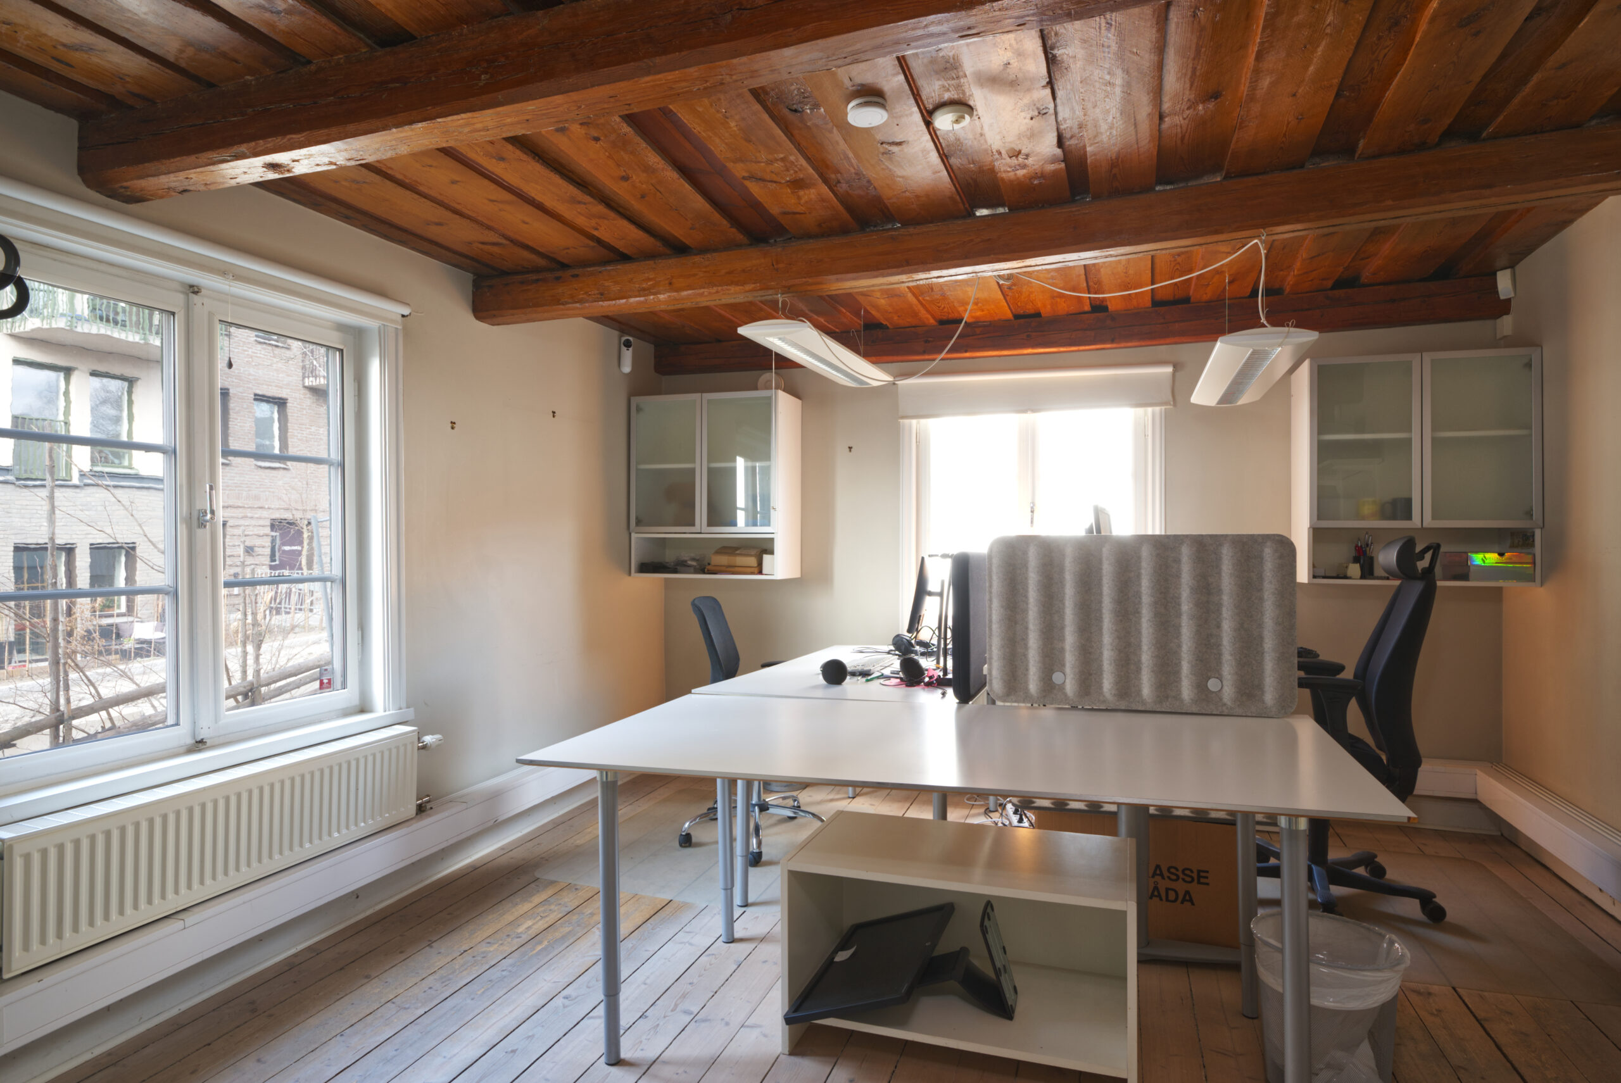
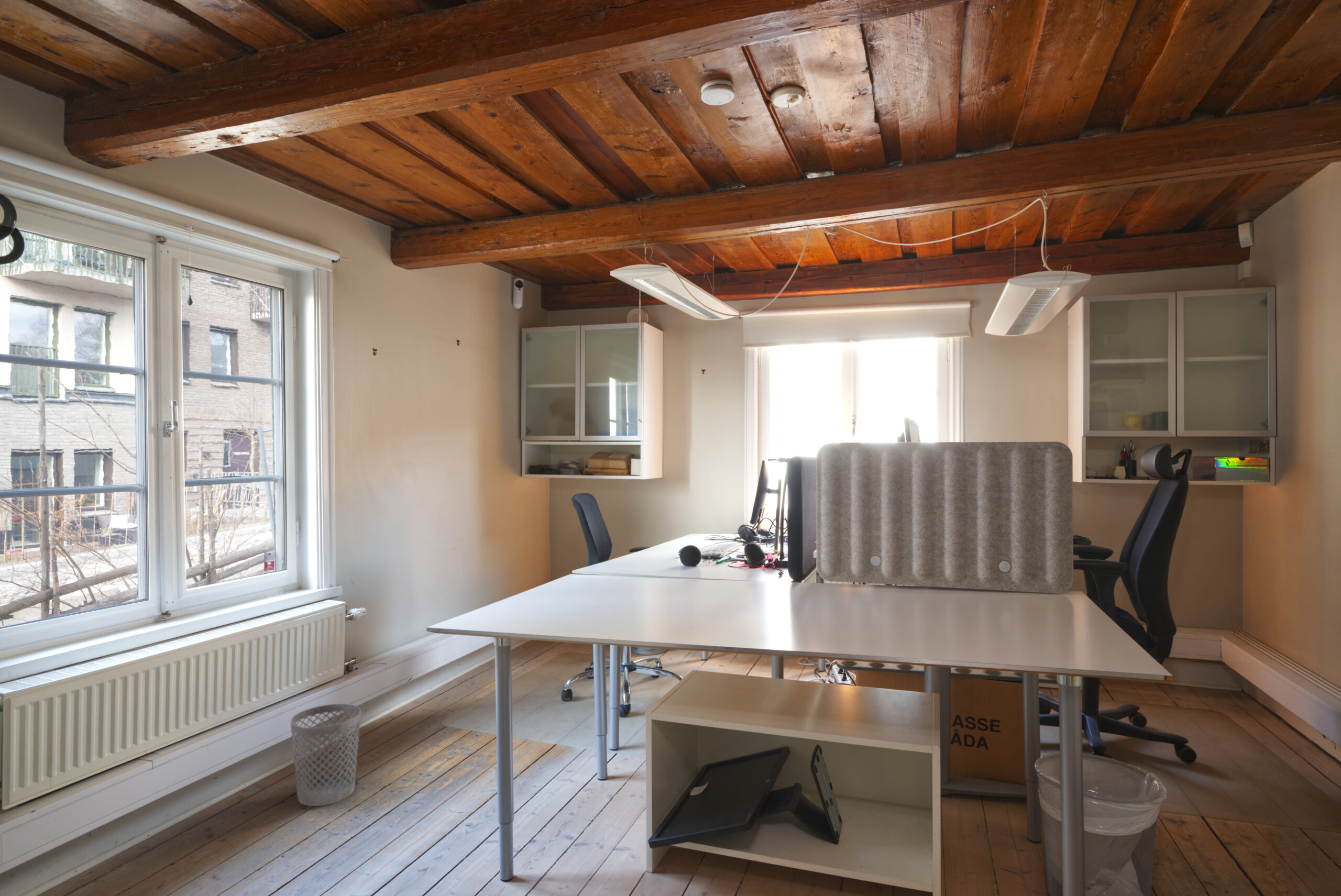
+ wastebasket (326, 754)
